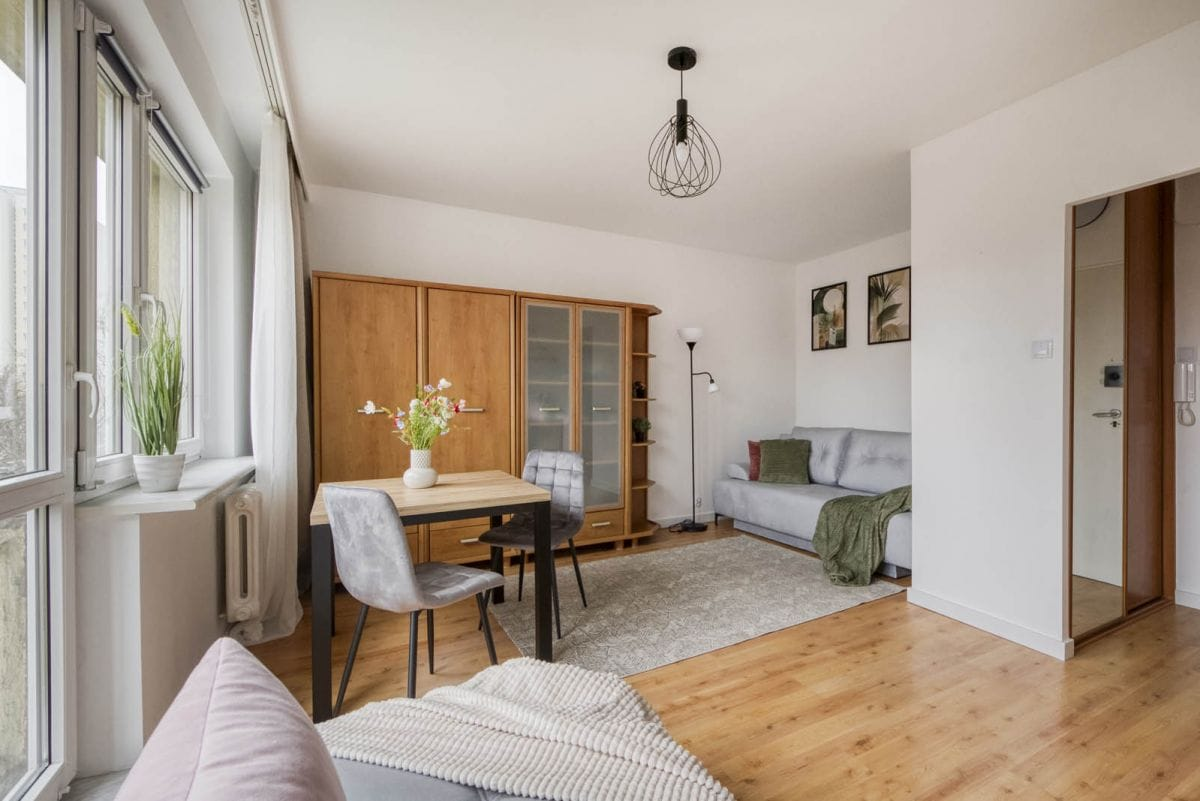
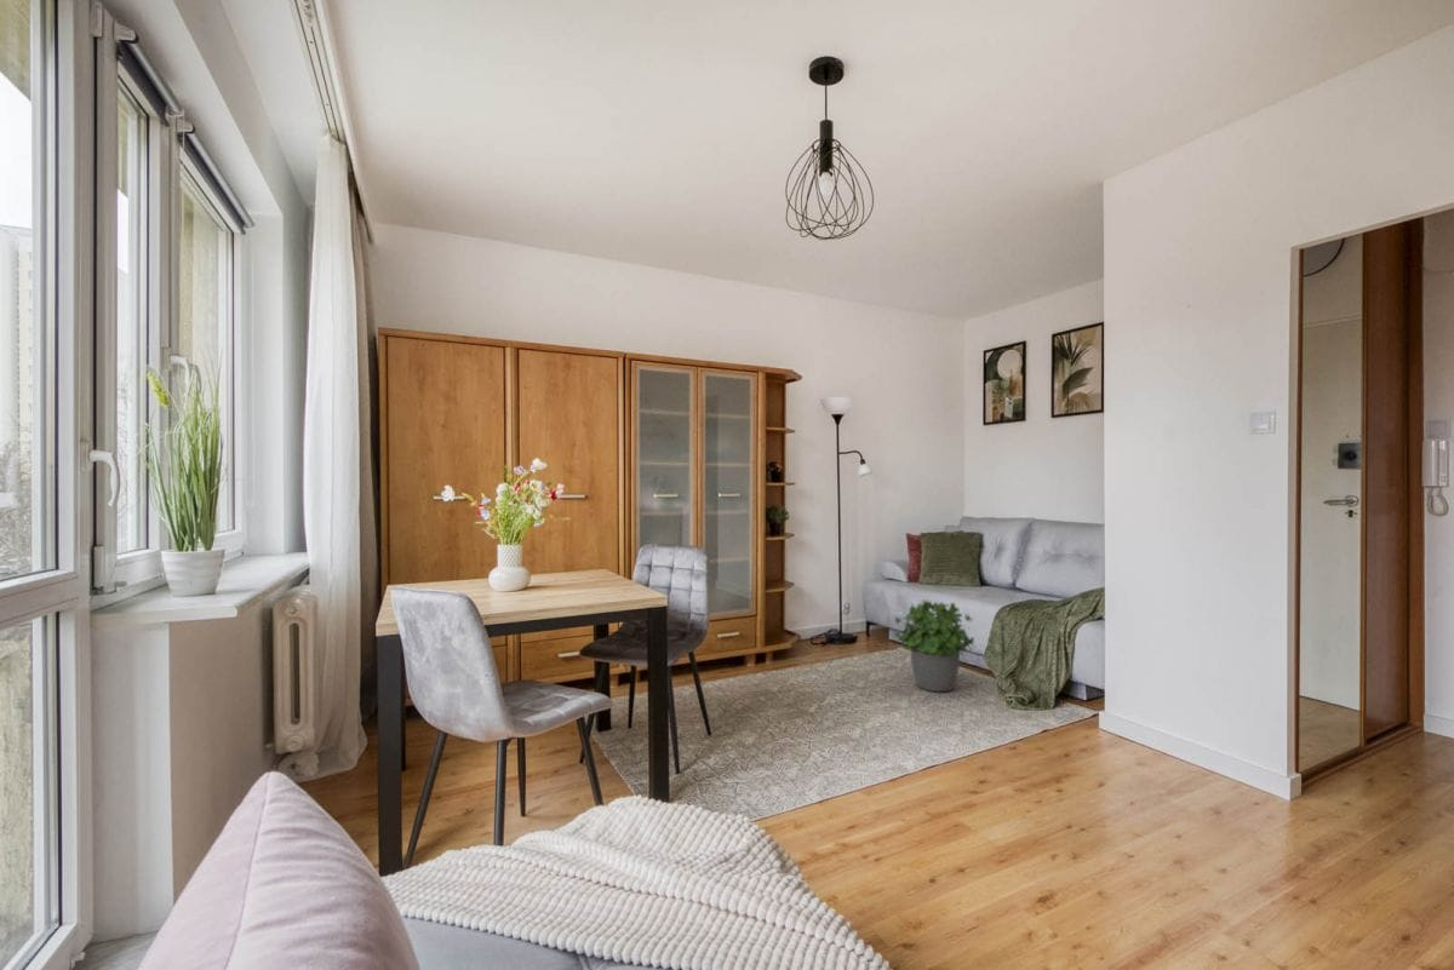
+ potted plant (933, 642)
